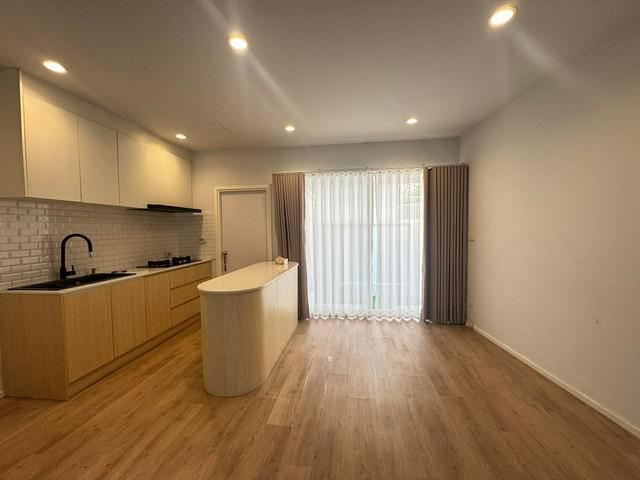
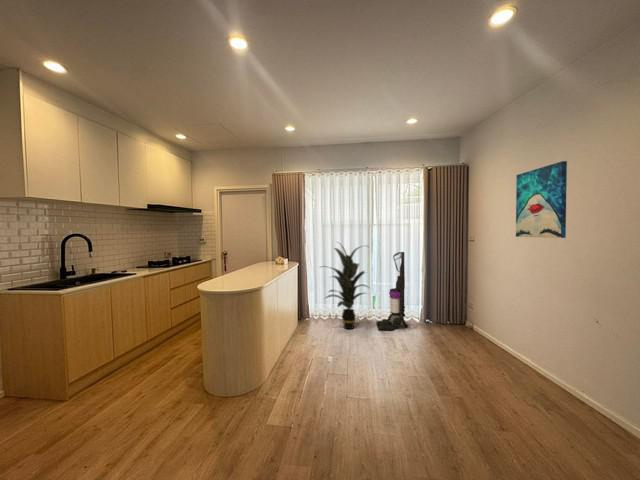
+ vacuum cleaner (392, 289)
+ wall art (538, 203)
+ indoor plant (345, 284)
